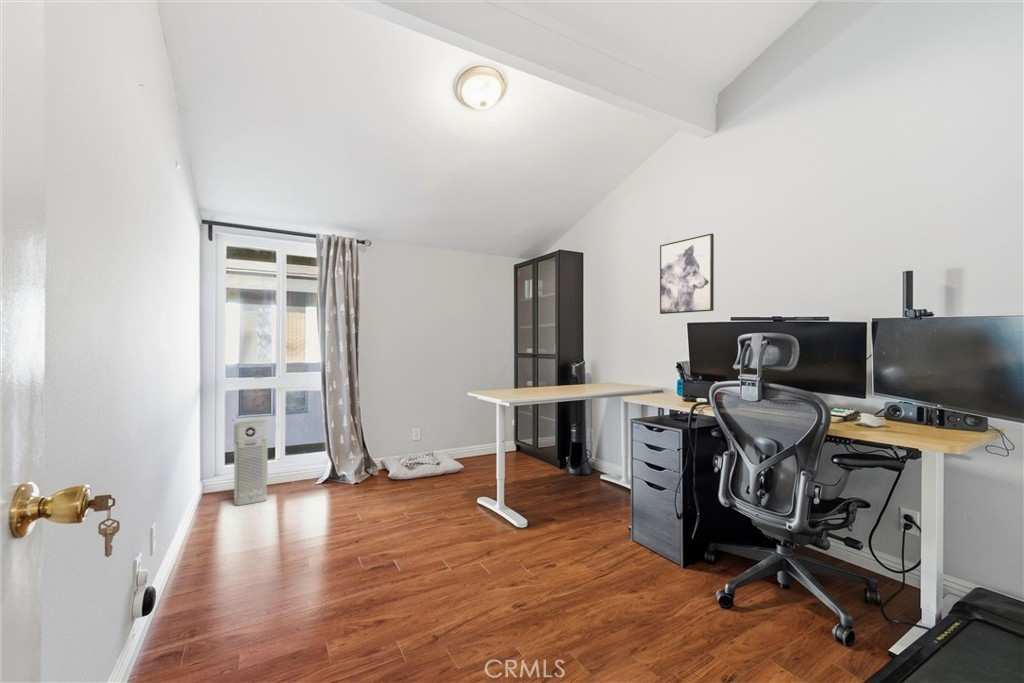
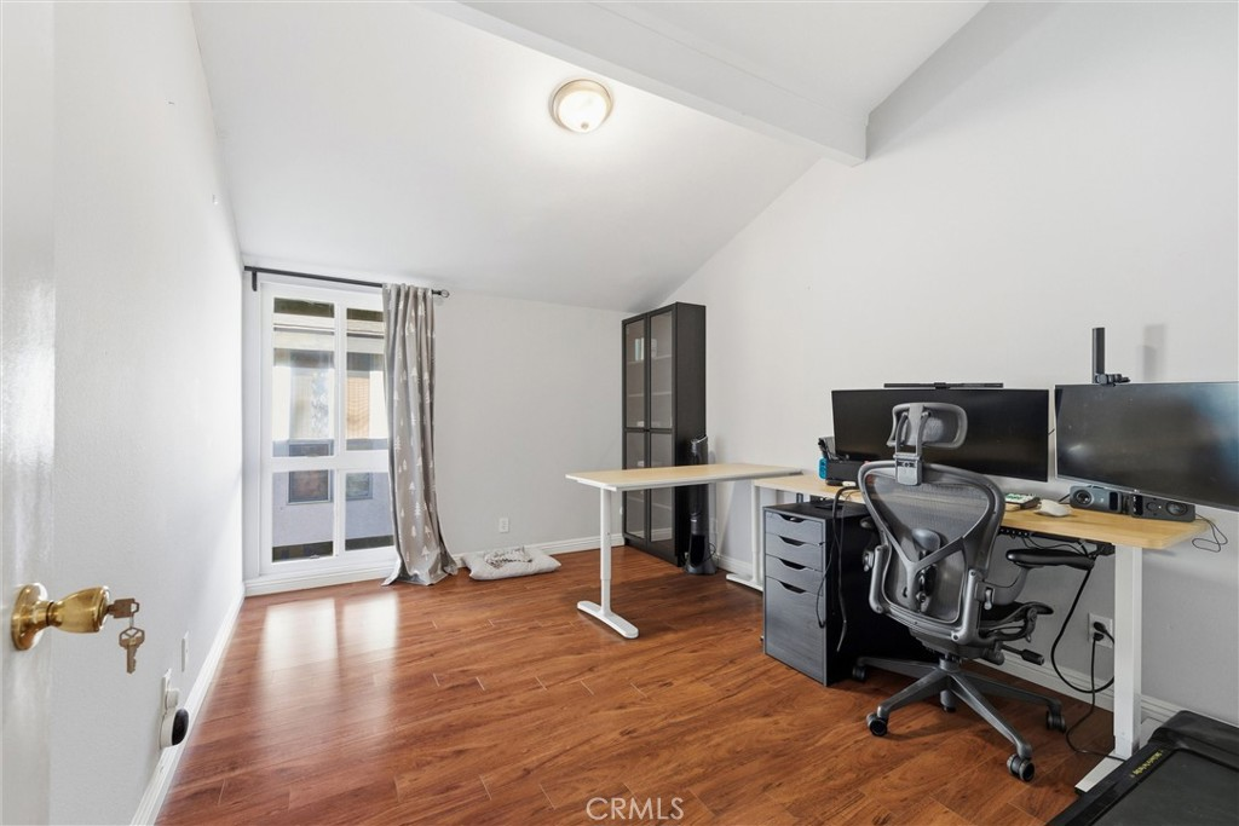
- air purifier (251, 459)
- wall art (685, 276)
